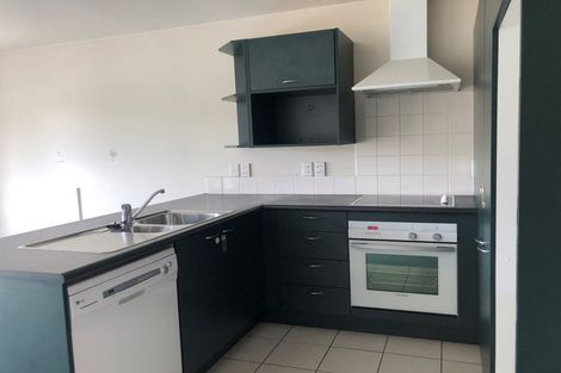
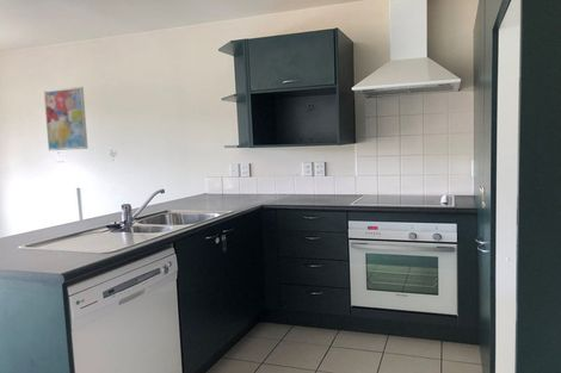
+ wall art (64, 119)
